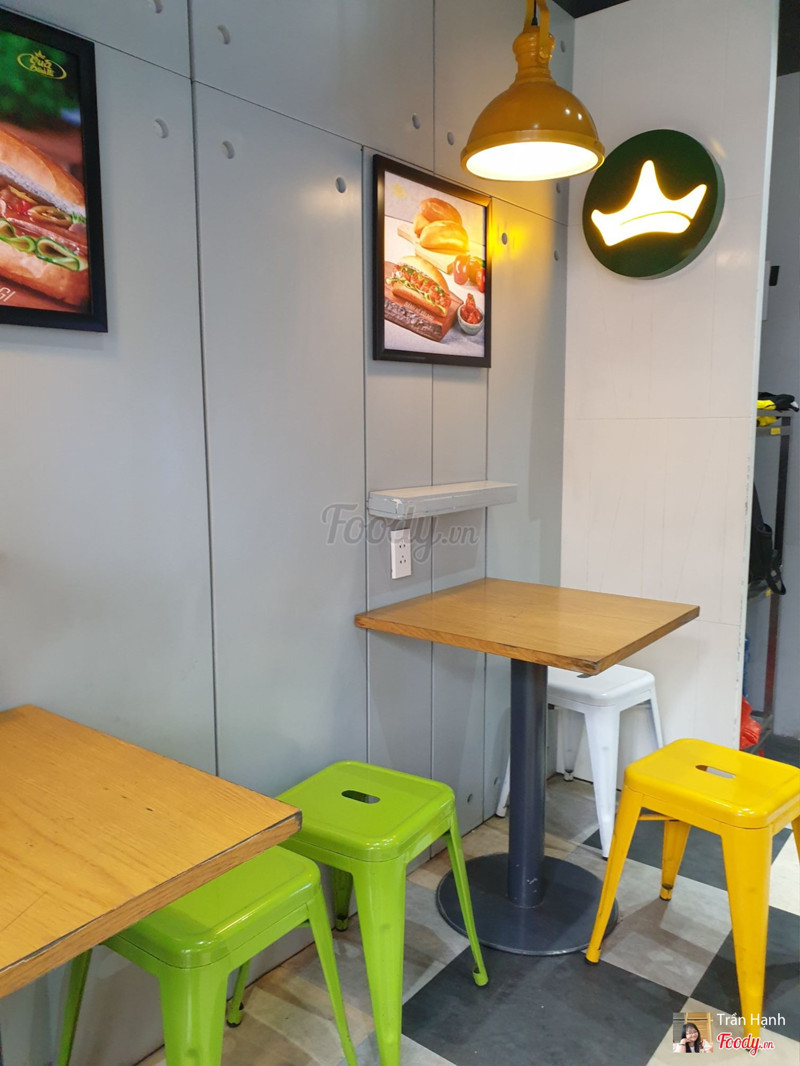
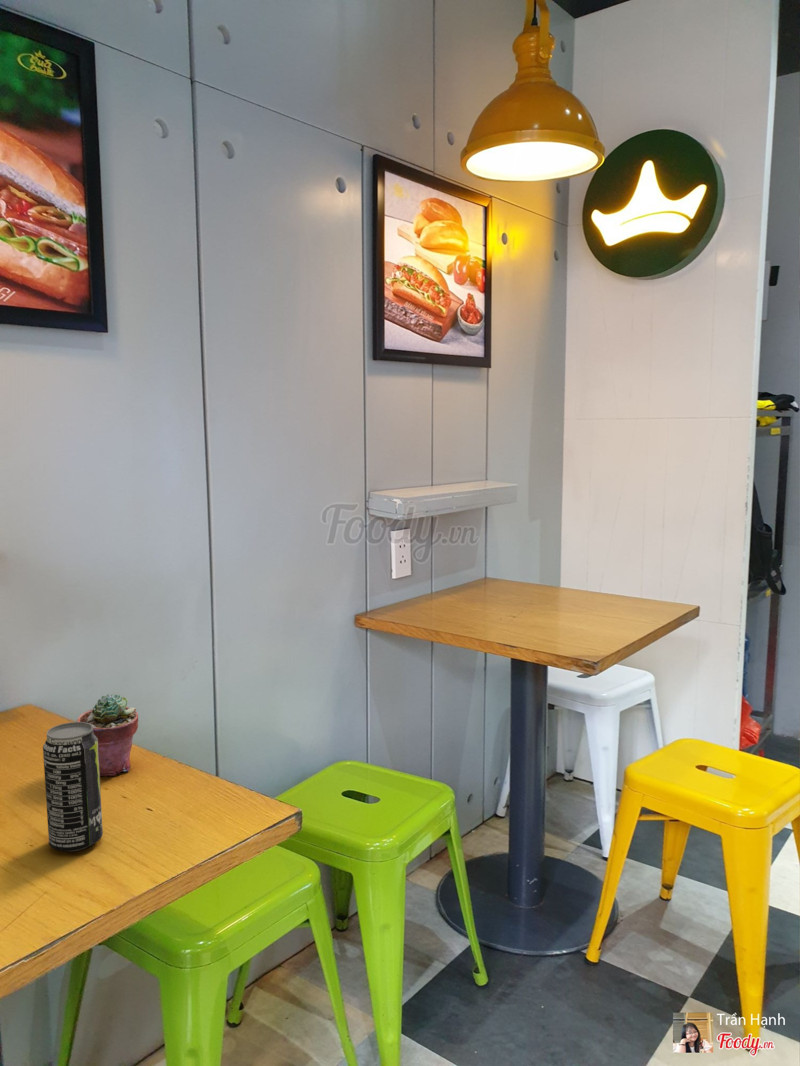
+ potted succulent (108, 731)
+ beverage can (73, 786)
